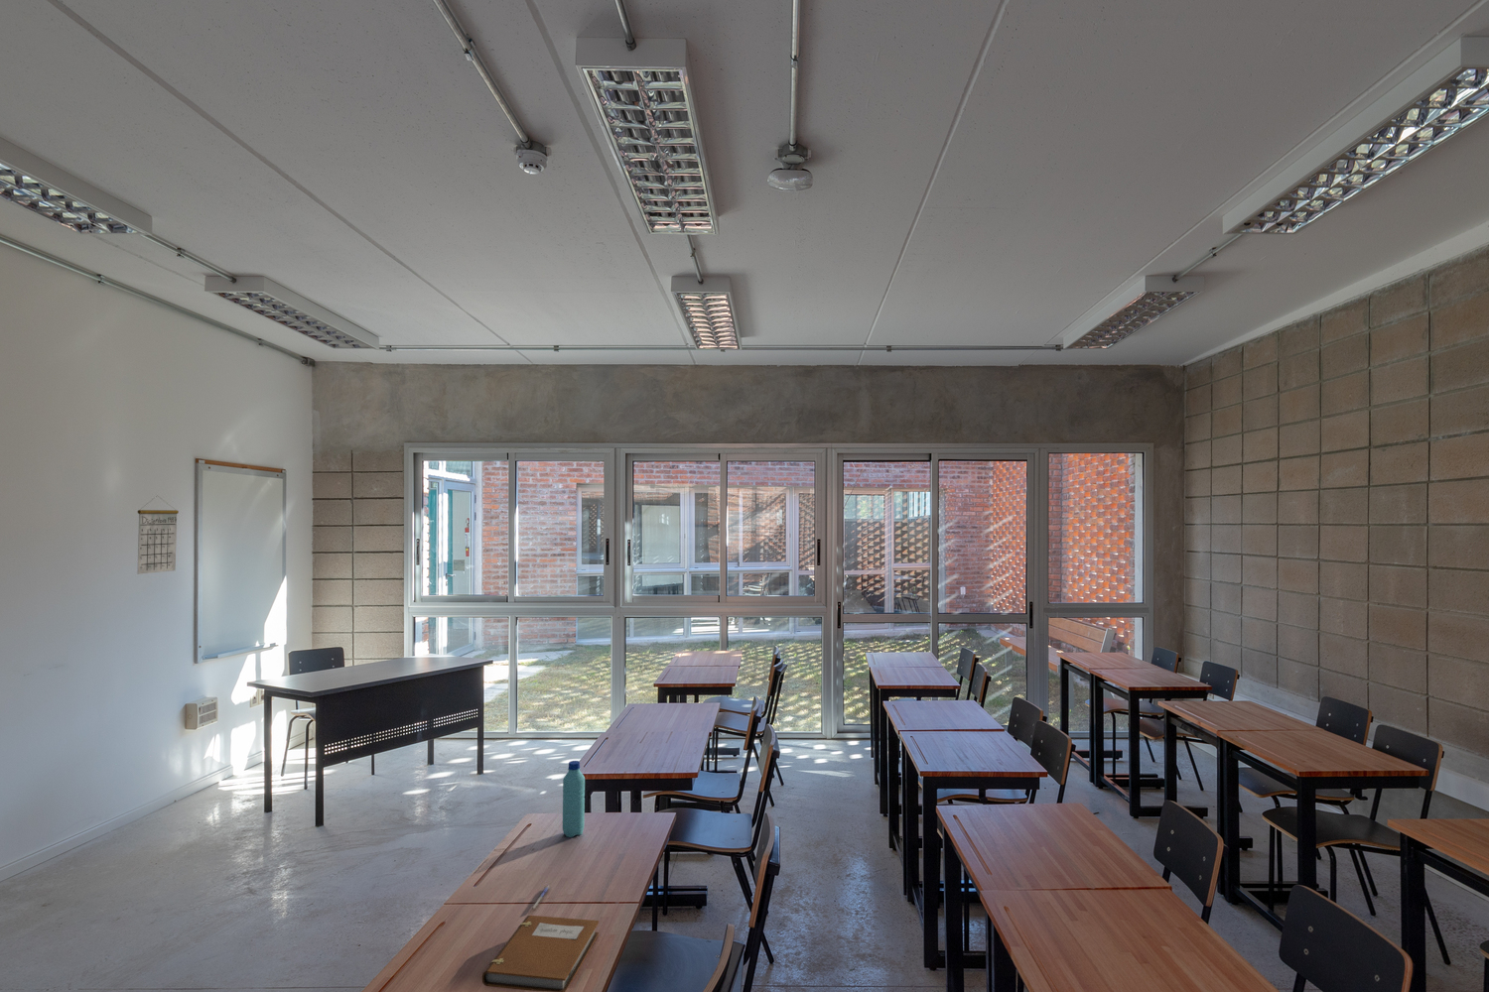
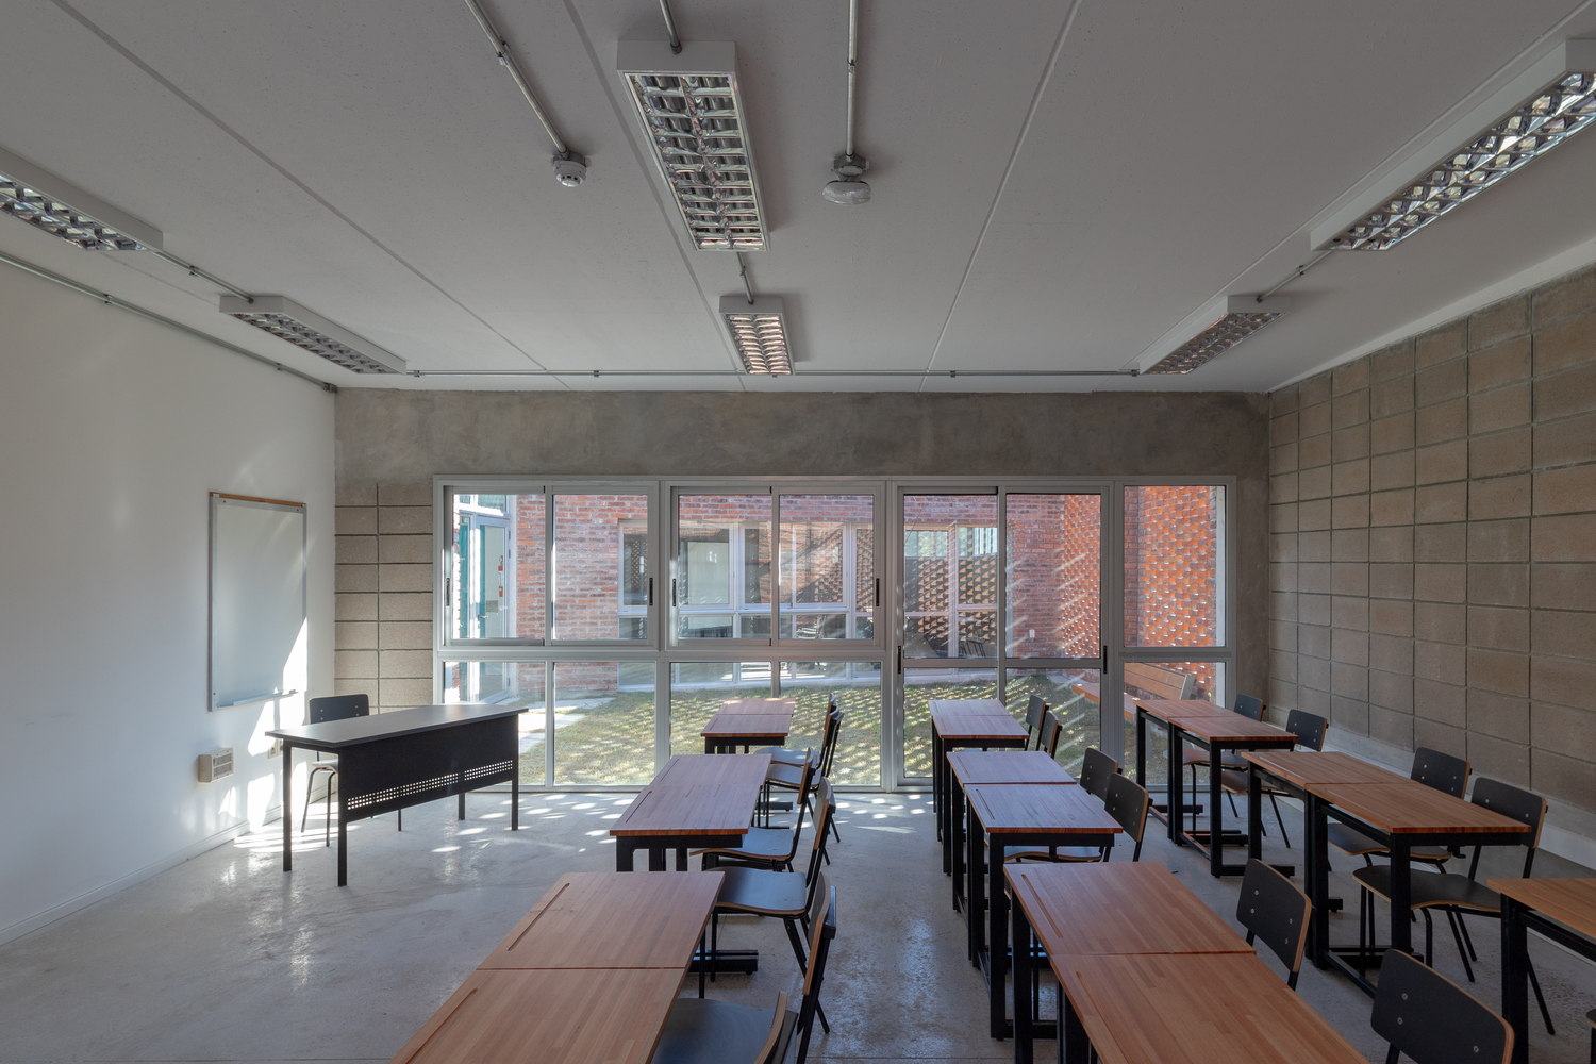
- water bottle (573, 797)
- notebook (544, 949)
- calendar (157, 534)
- pen (540, 897)
